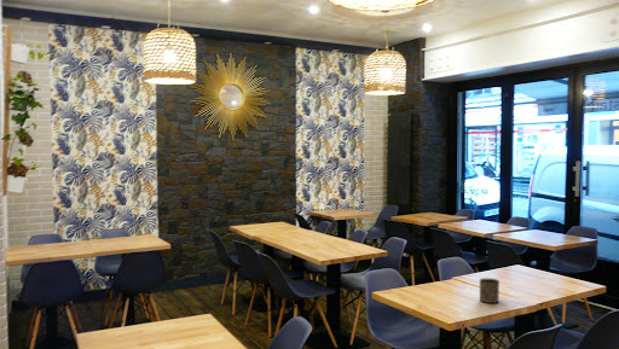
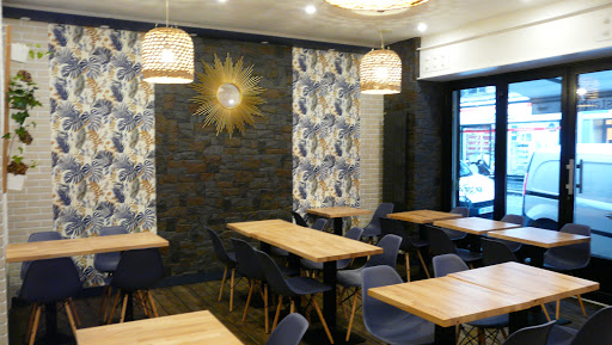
- cup (488, 290)
